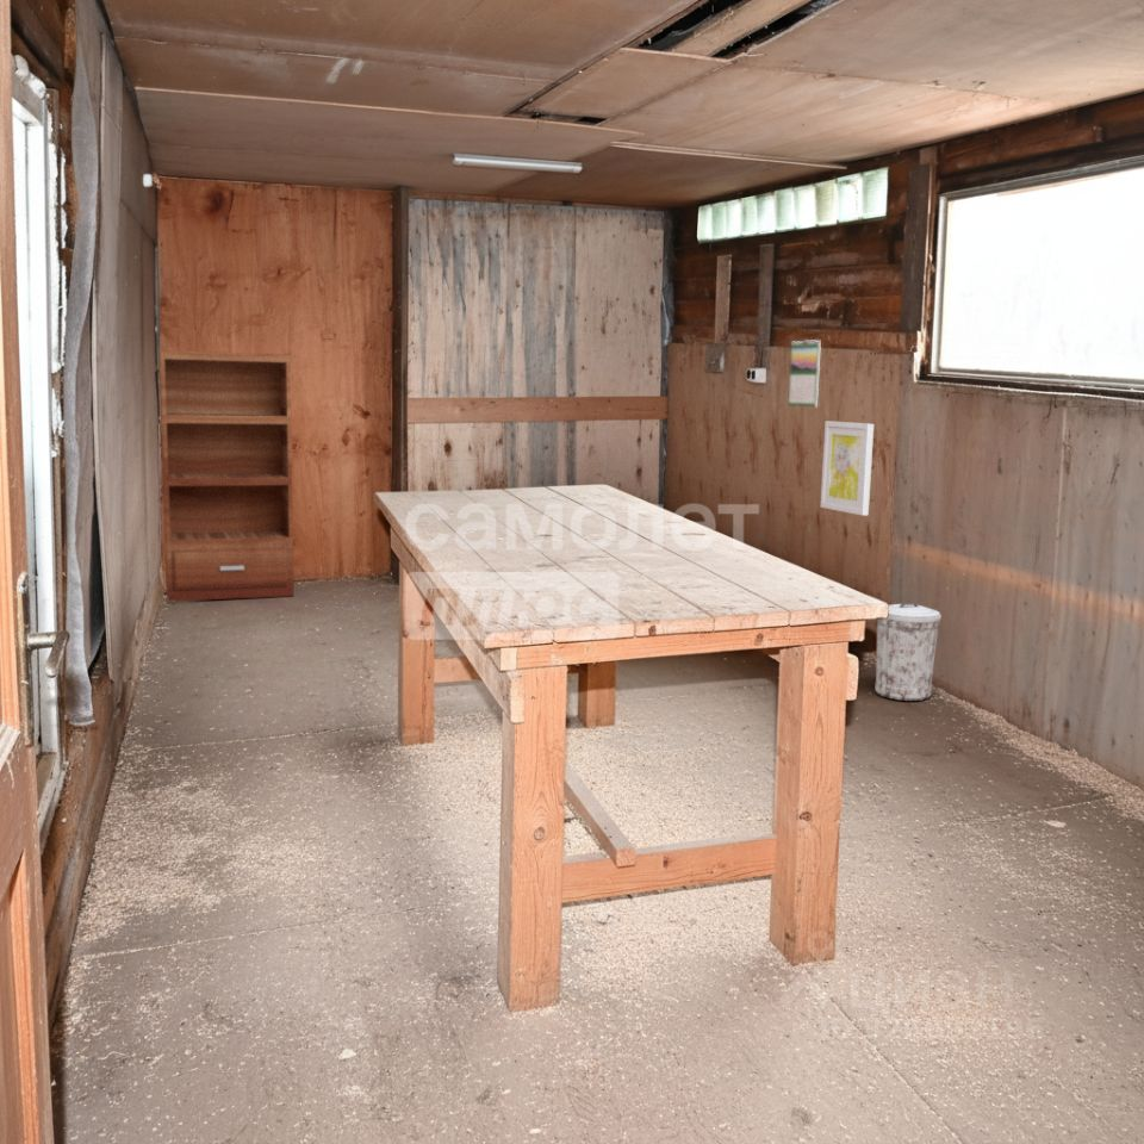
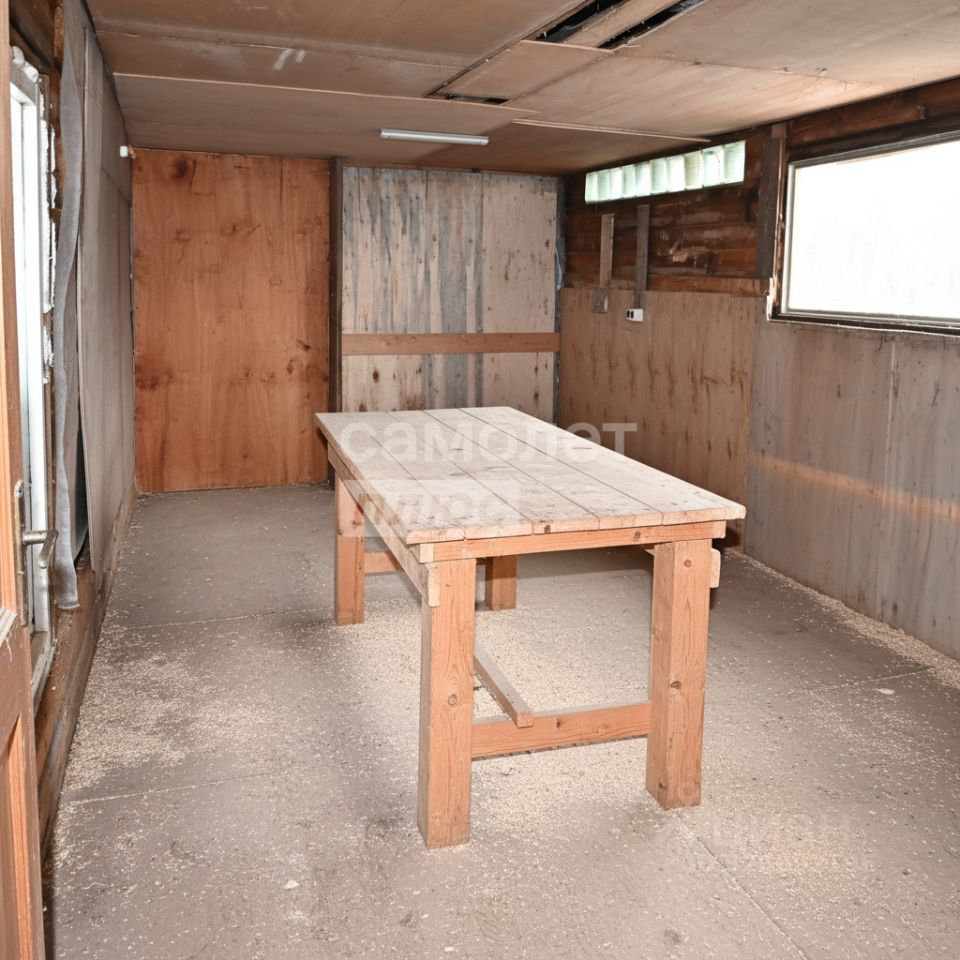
- trash can (906, 648)
- bookshelf (226, 475)
- wall art (846, 467)
- calendar (803, 373)
